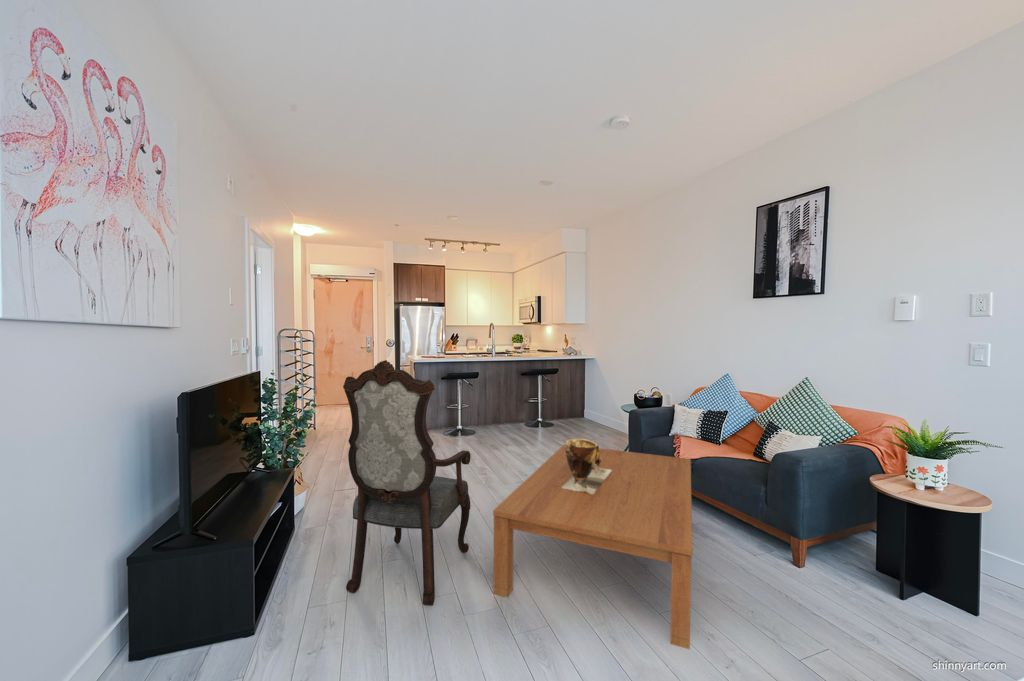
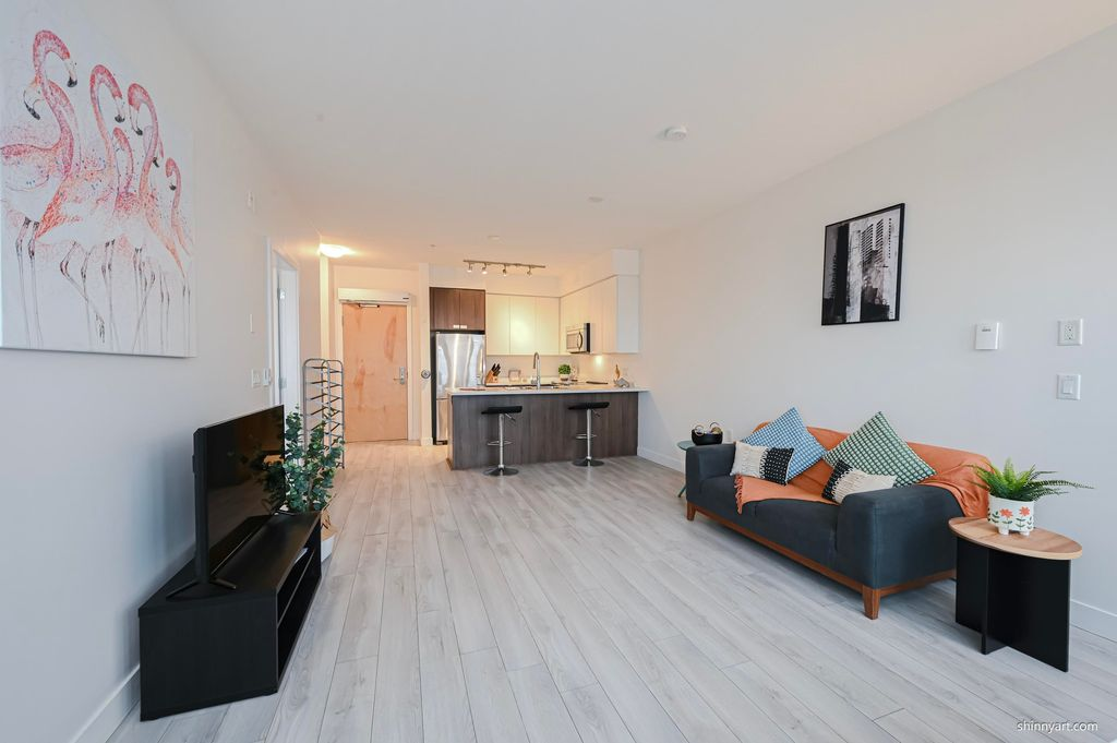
- clay pot (587, 458)
- armchair (412, 463)
- coffee table (607, 515)
